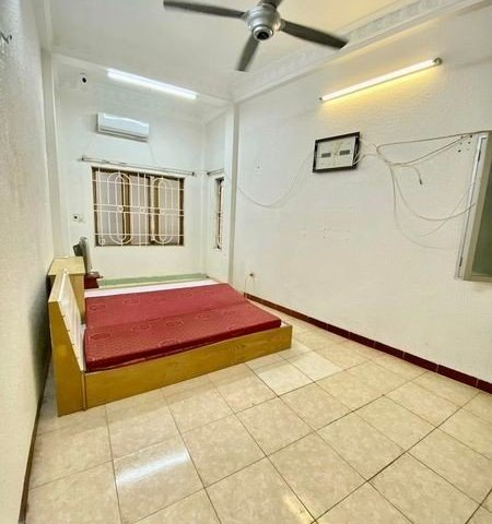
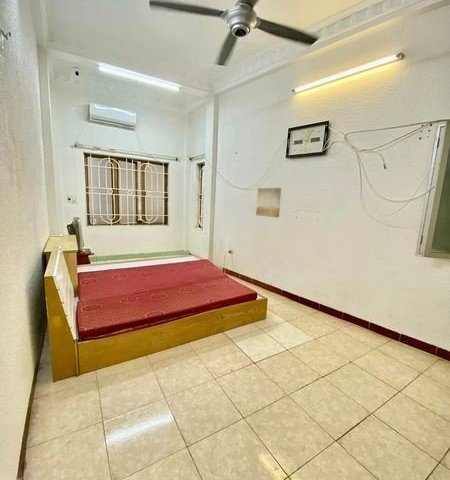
+ wall art (268, 202)
